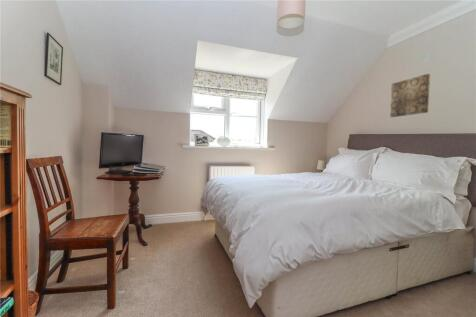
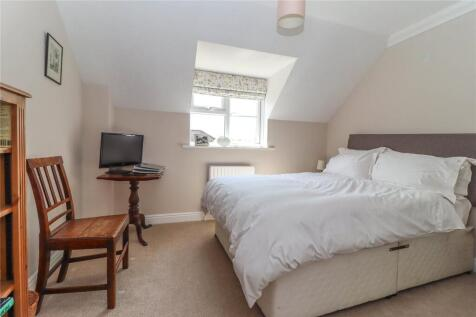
- wall art (408, 97)
